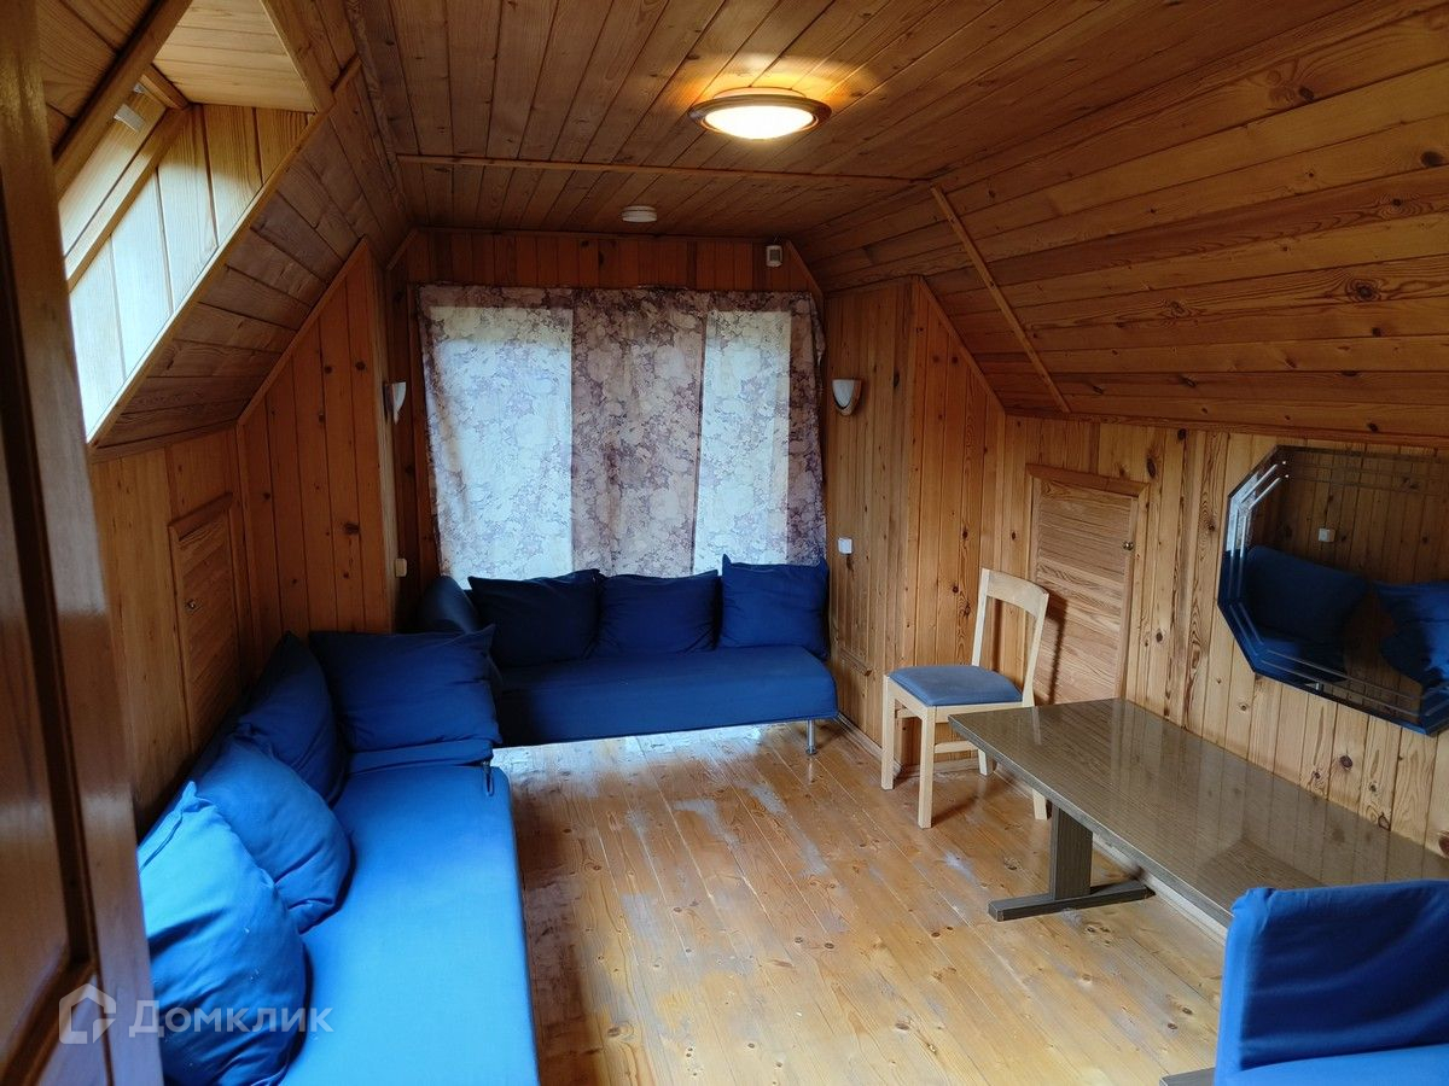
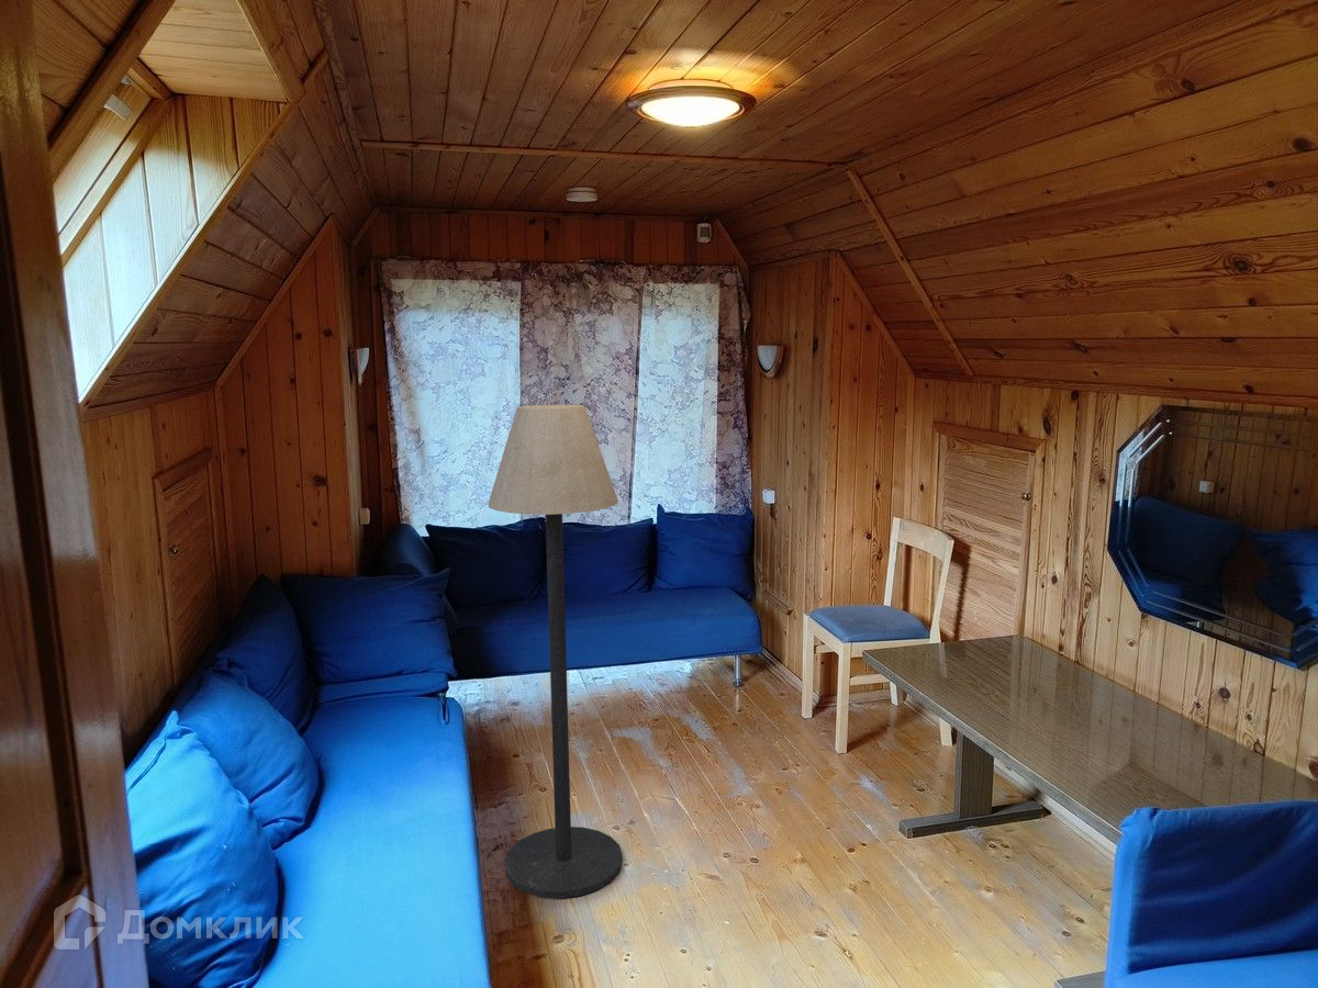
+ floor lamp (557, 643)
